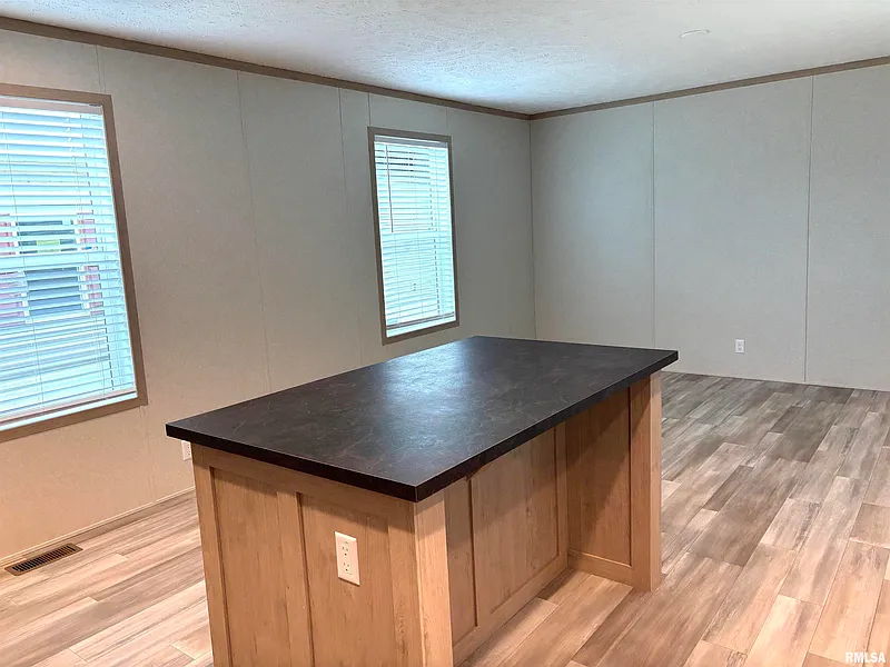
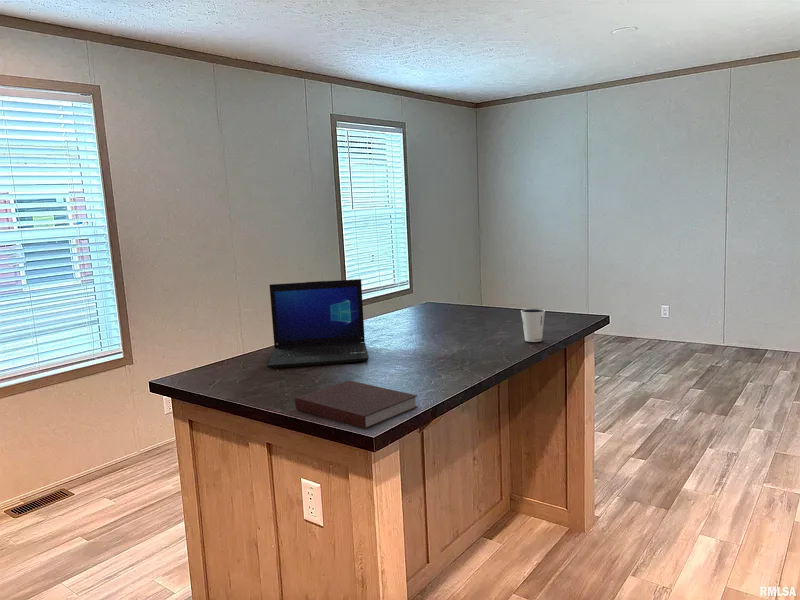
+ notebook (356, 402)
+ dixie cup (533, 325)
+ laptop (316, 321)
